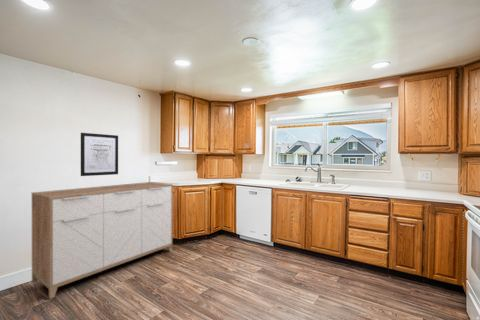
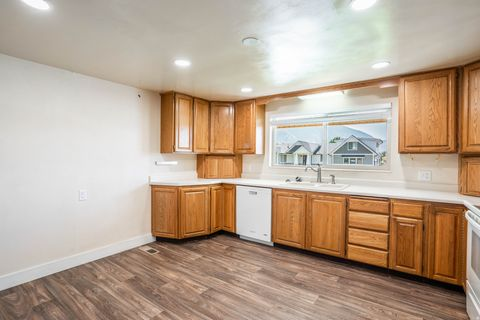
- wall art (100, 154)
- sideboard (112, 226)
